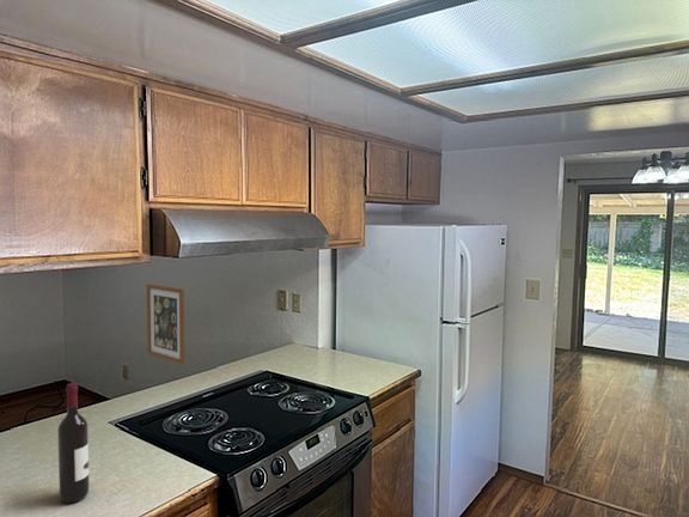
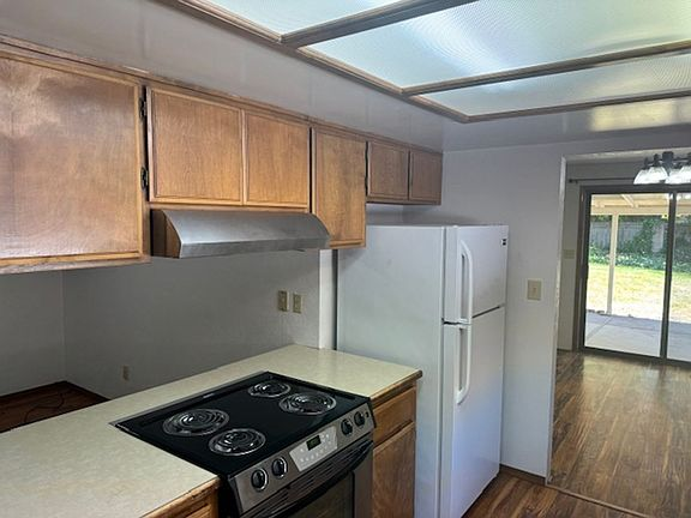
- wall art (164, 322)
- wine bottle (73, 440)
